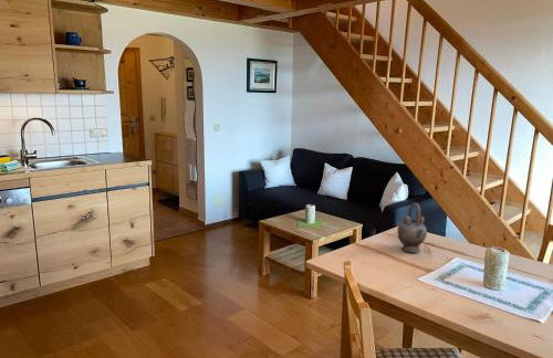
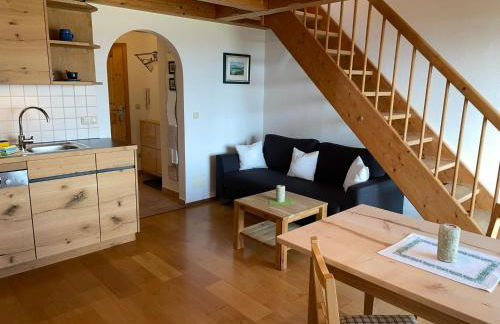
- teapot (414, 228)
